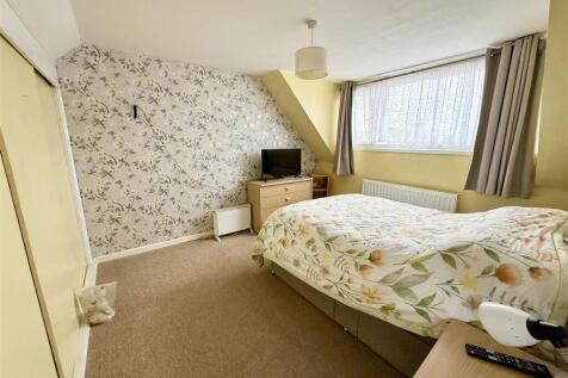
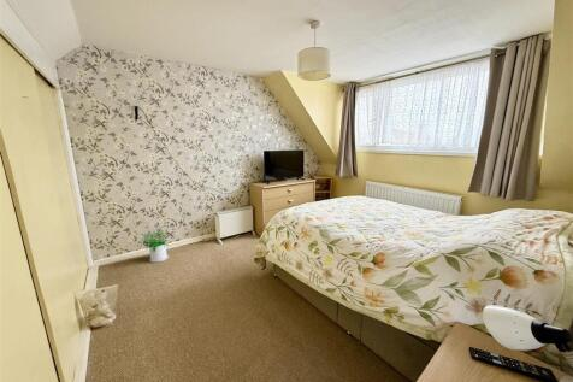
+ potted plant (154, 245)
